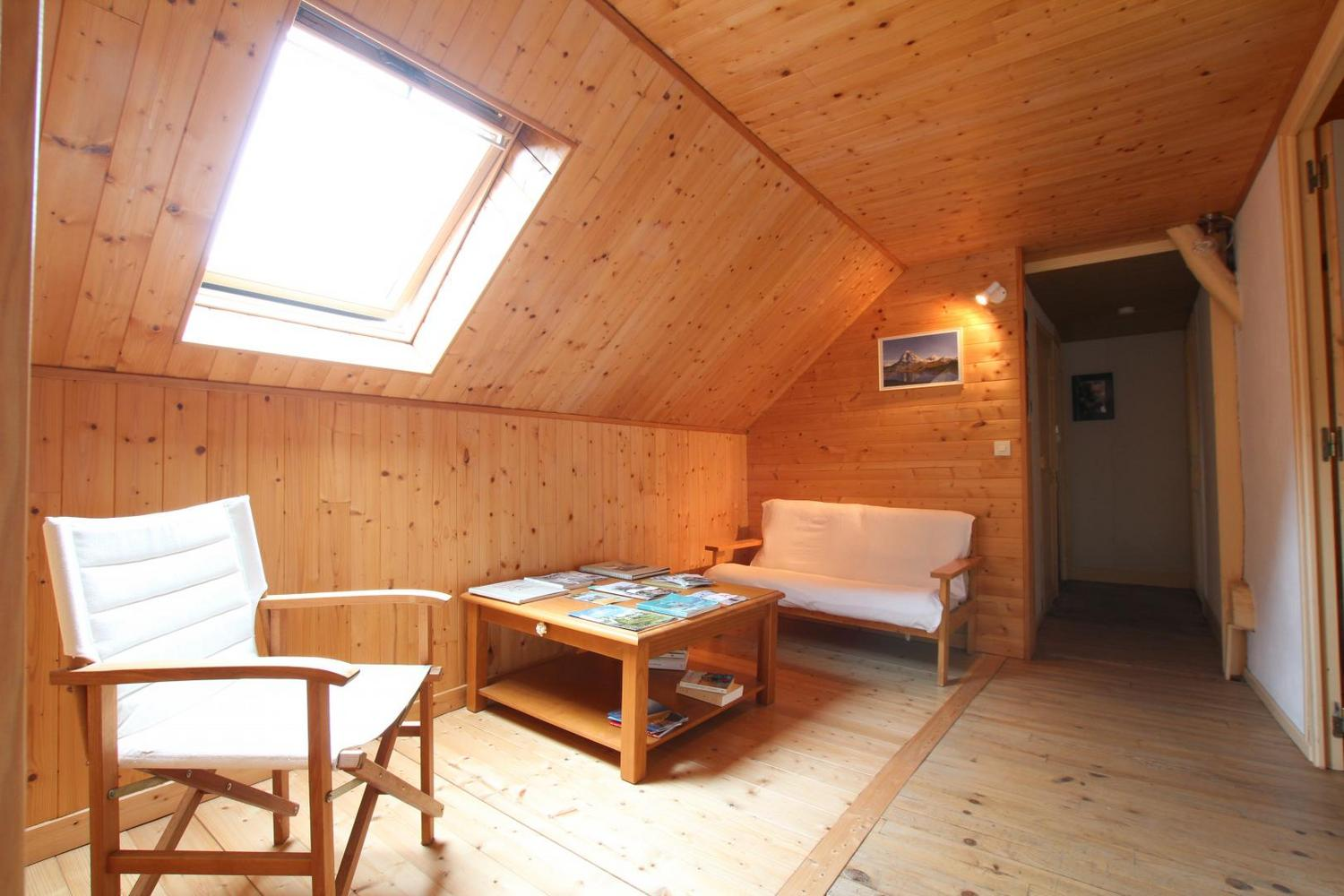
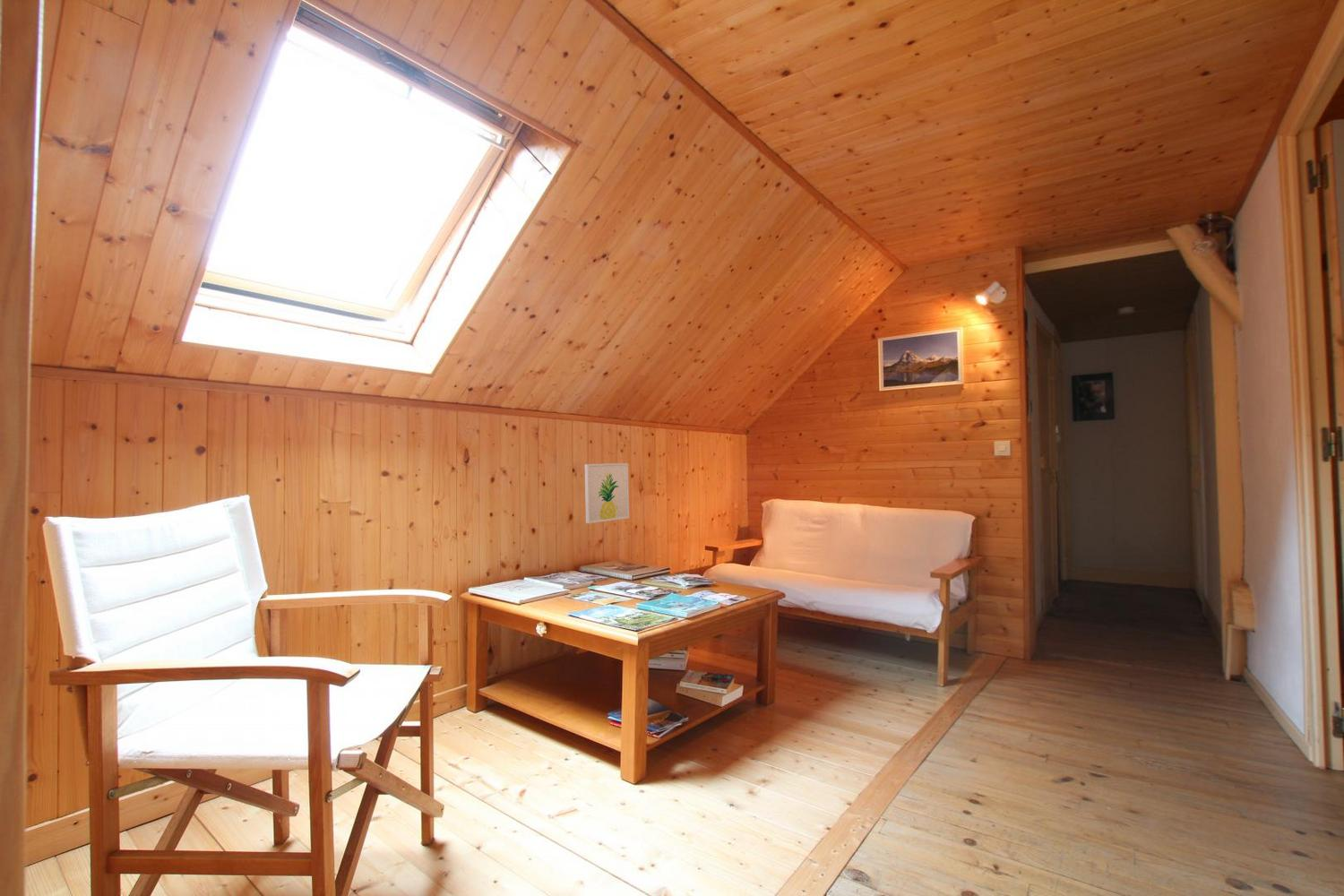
+ wall art (607, 492)
